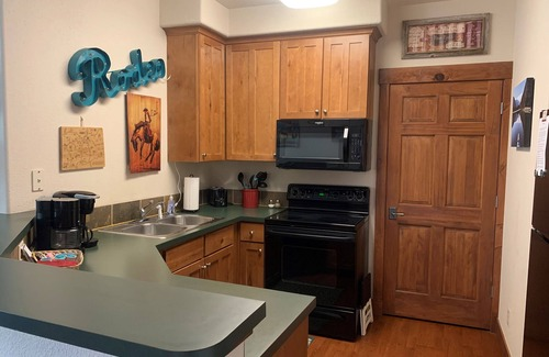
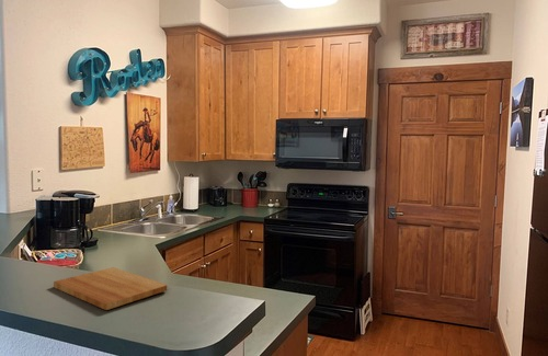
+ cutting board (110, 286)
